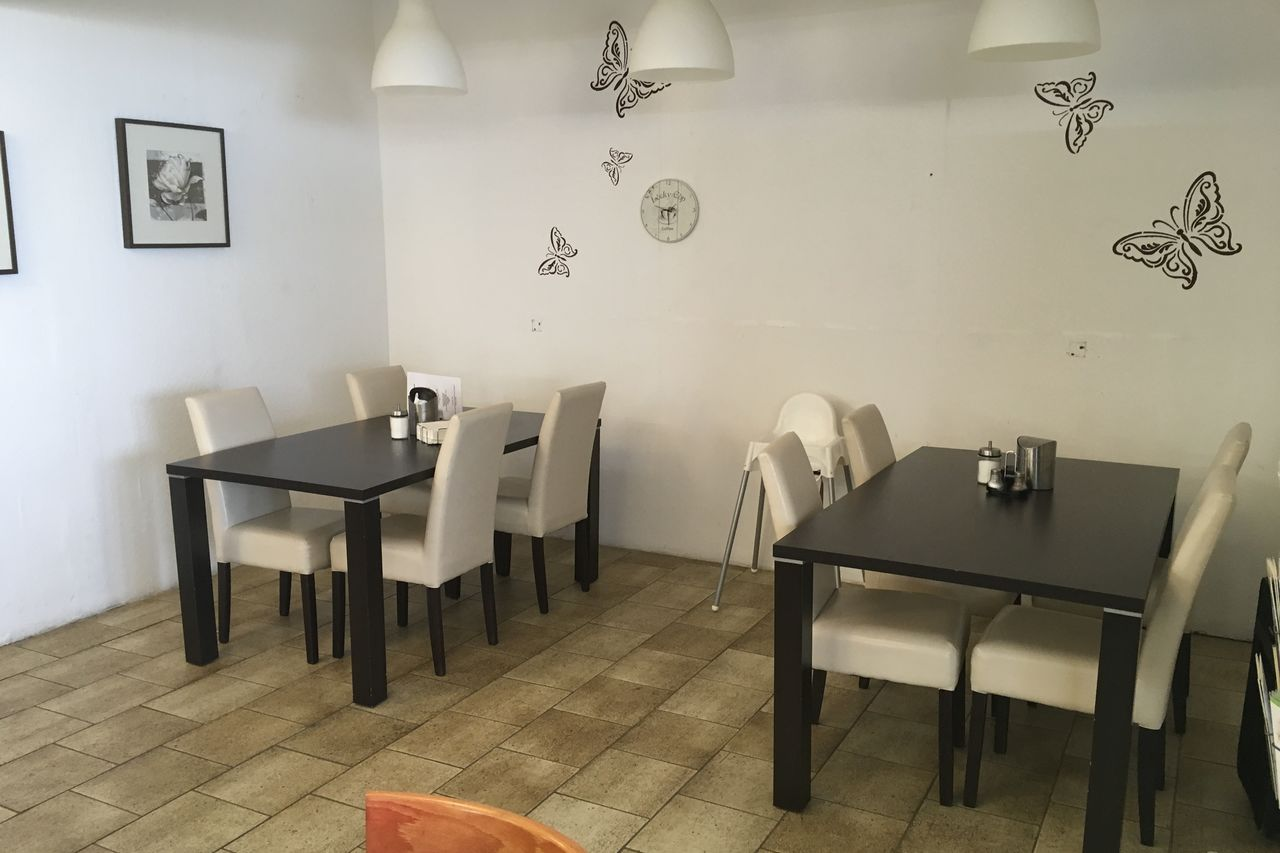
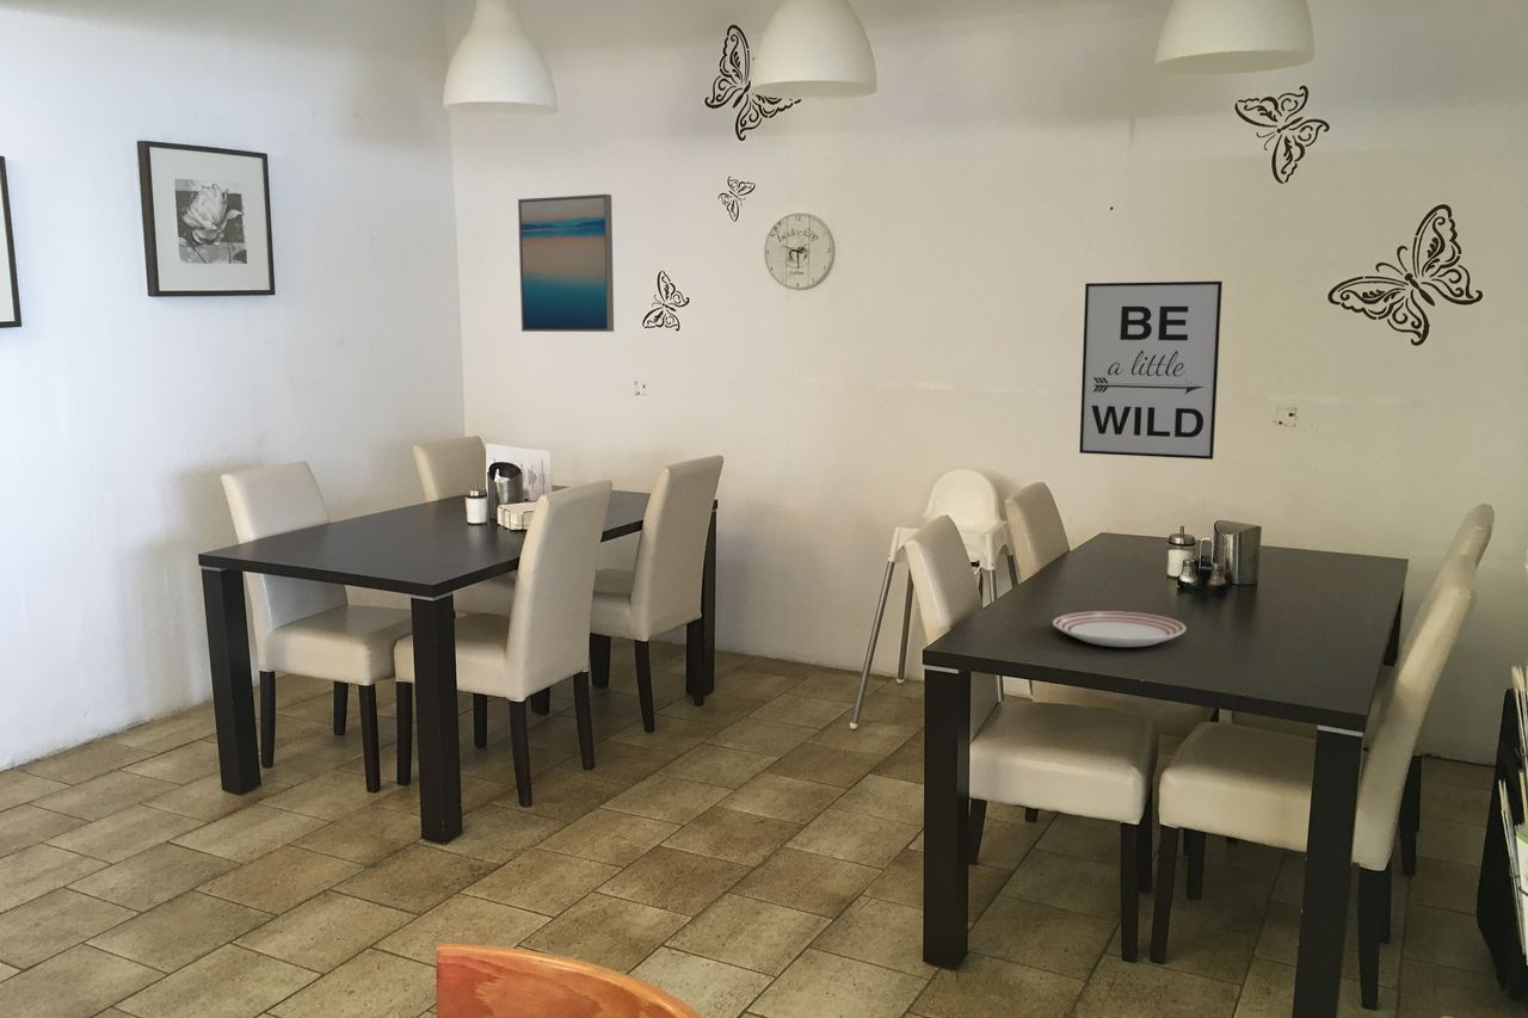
+ wall art (1148, 370)
+ dinner plate (1117, 629)
+ wall art (565, 264)
